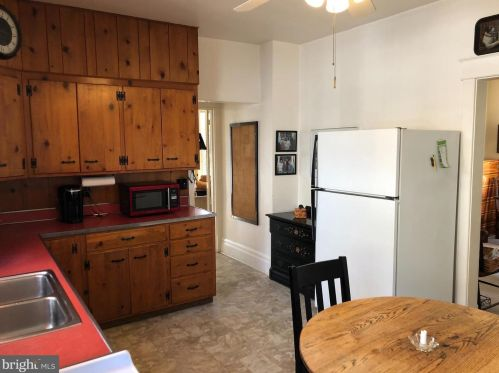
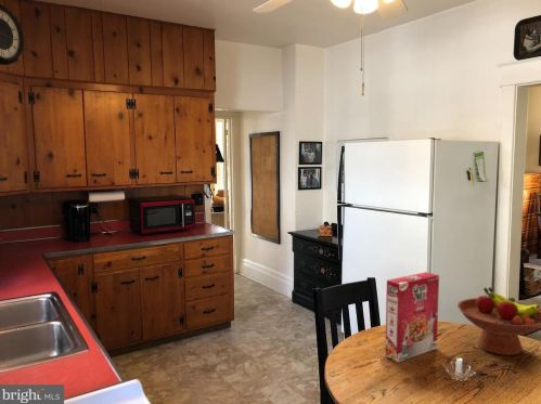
+ fruit bowl (500, 322)
+ cereal box (412, 315)
